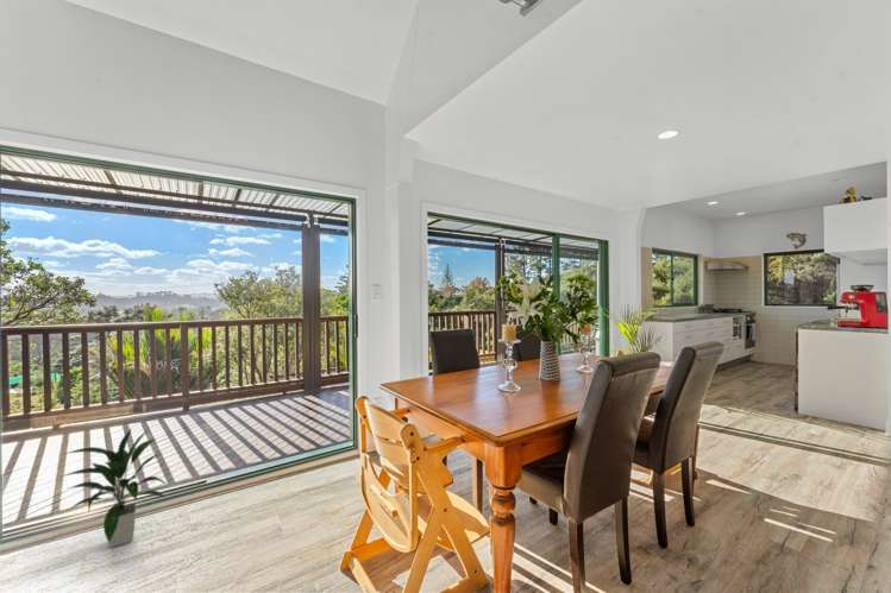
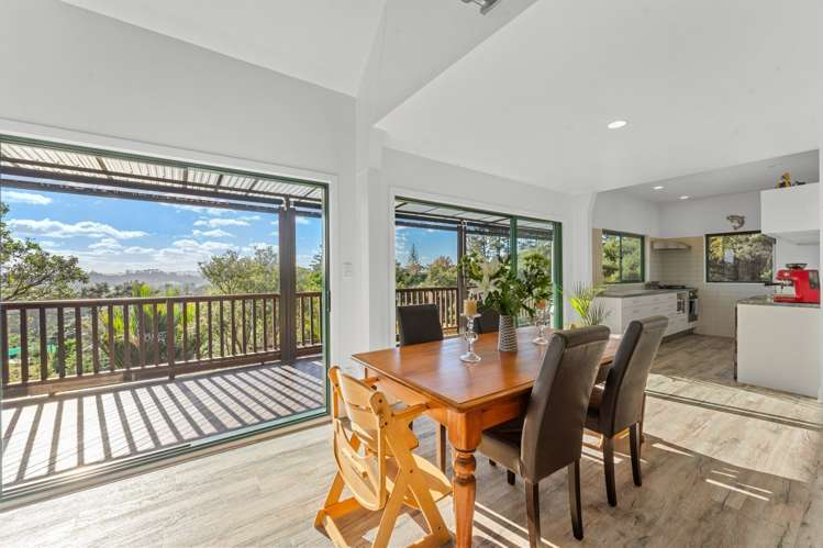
- indoor plant (118, 486)
